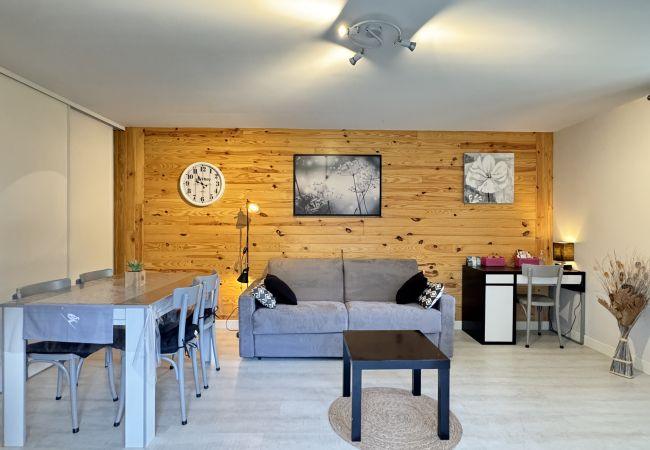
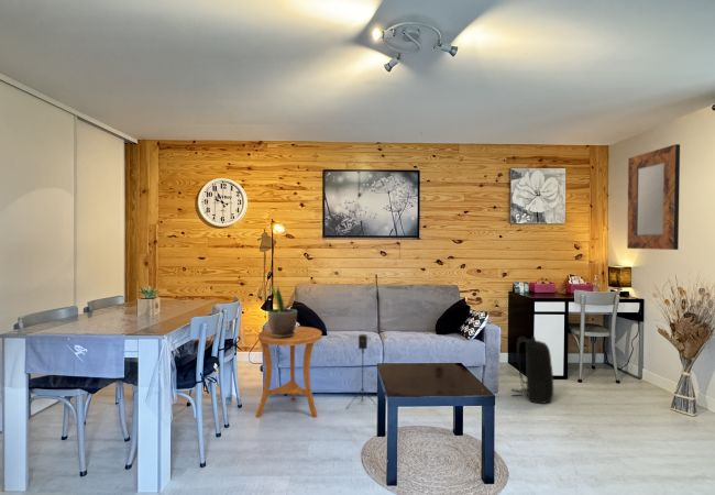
+ potted plant (282, 309)
+ home mirror (651, 200)
+ backpack (531, 365)
+ speaker (362, 369)
+ side table (290, 371)
